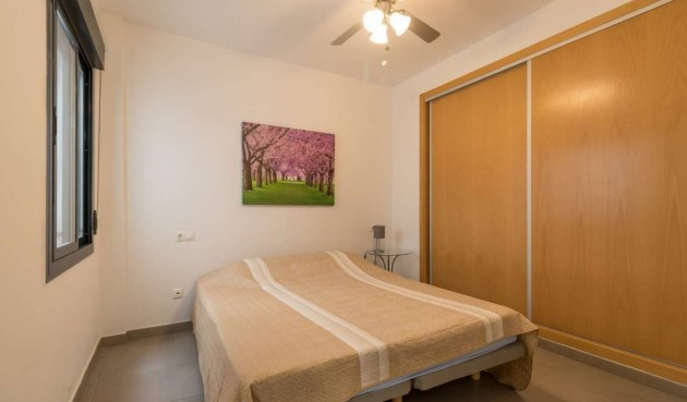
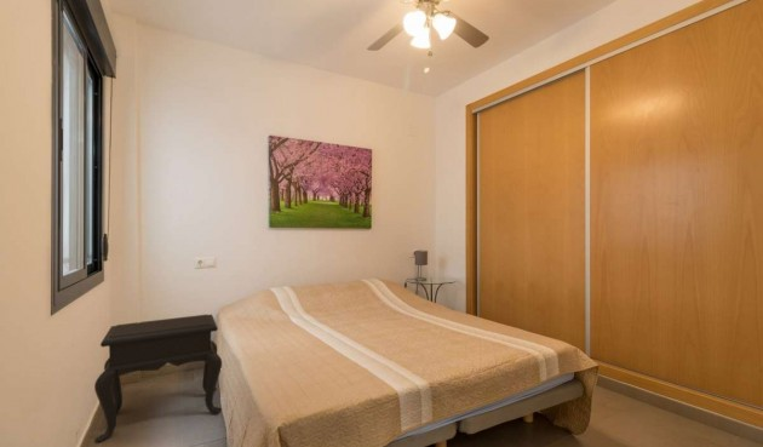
+ side table (164, 365)
